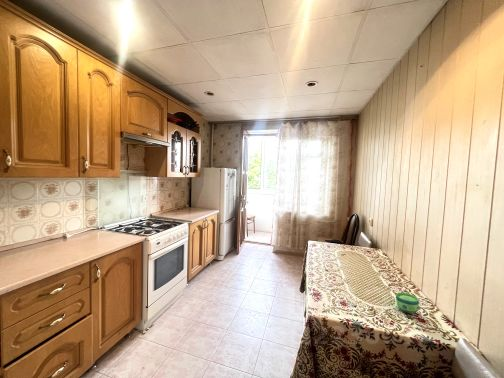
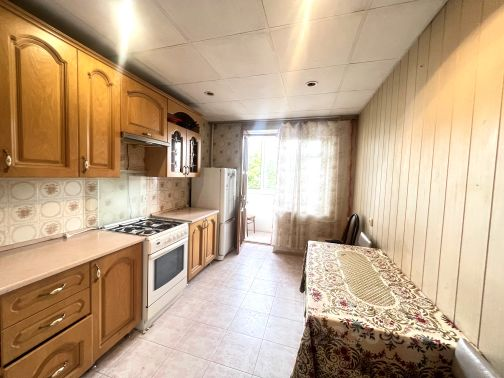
- cup (406, 301)
